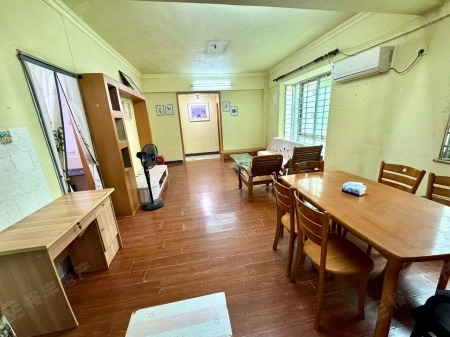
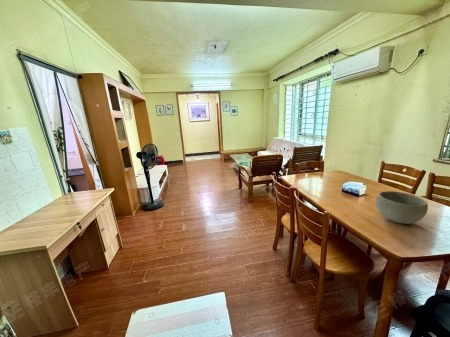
+ bowl (398, 208)
